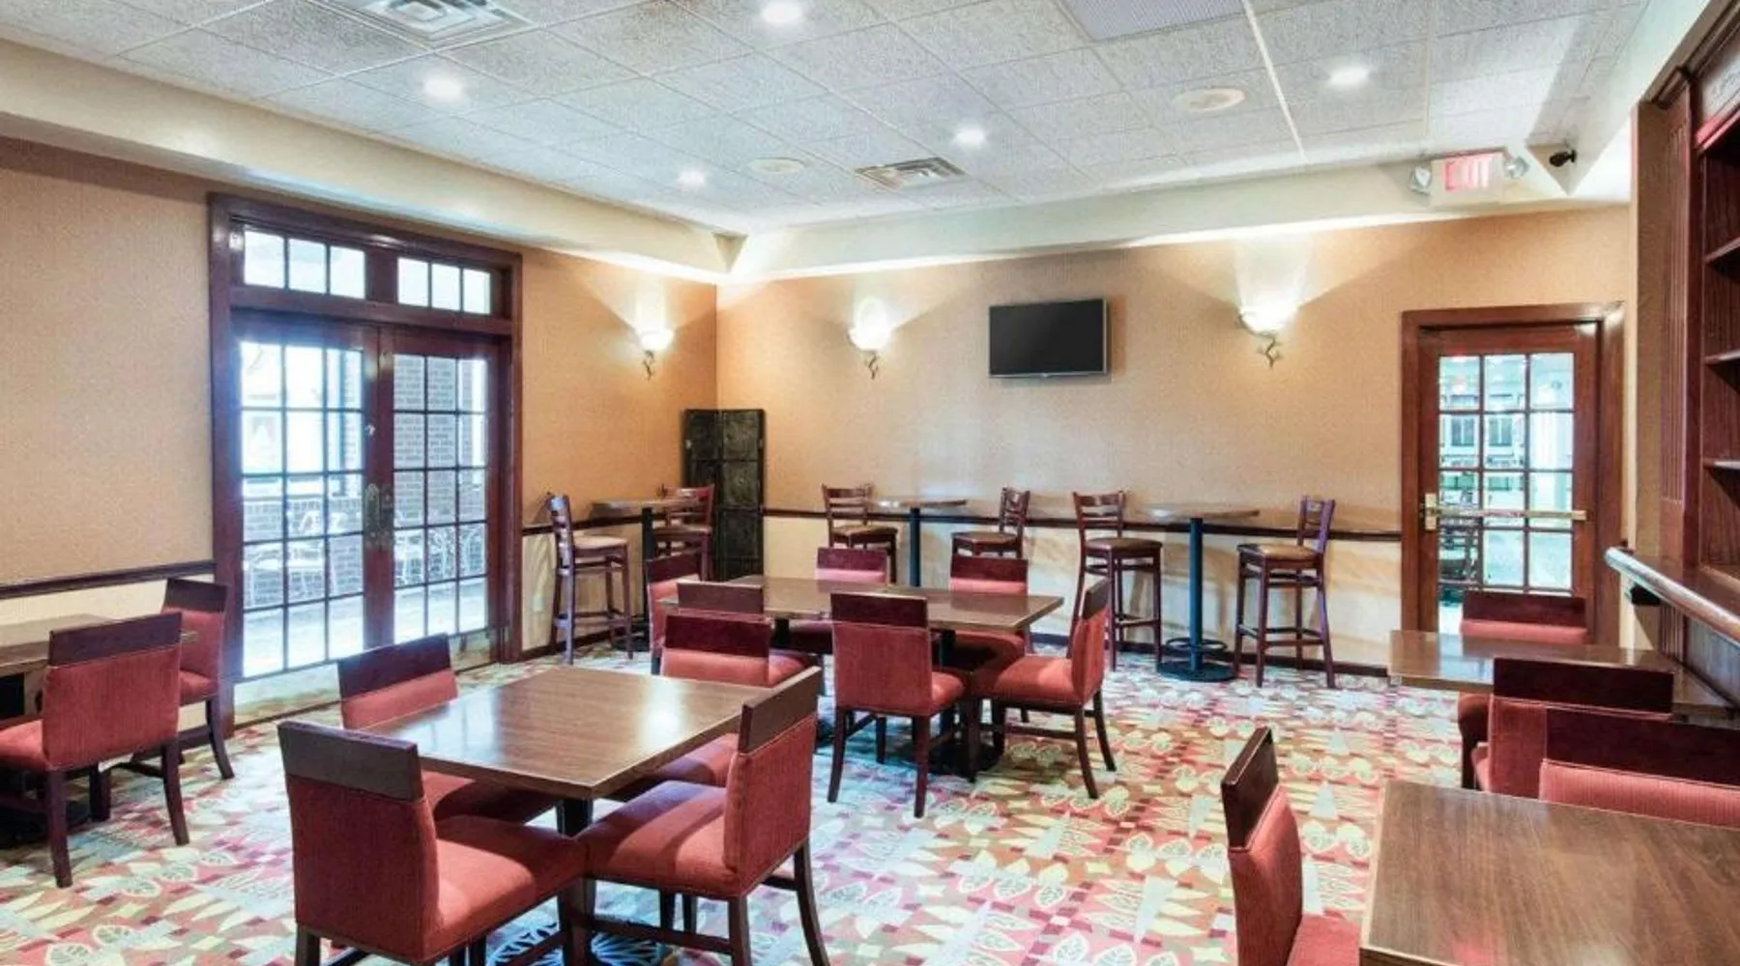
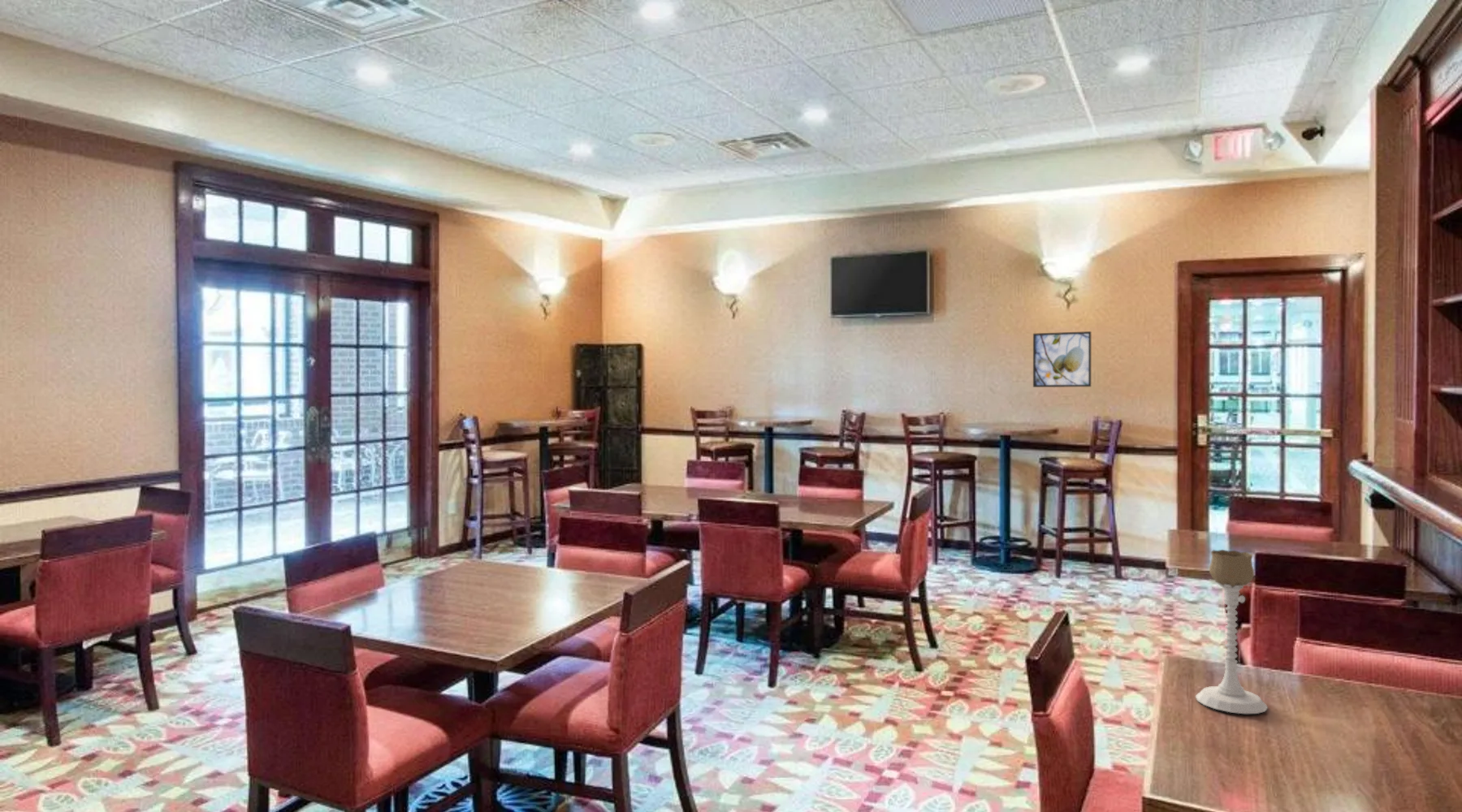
+ candle holder (1231, 628)
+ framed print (1062, 360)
